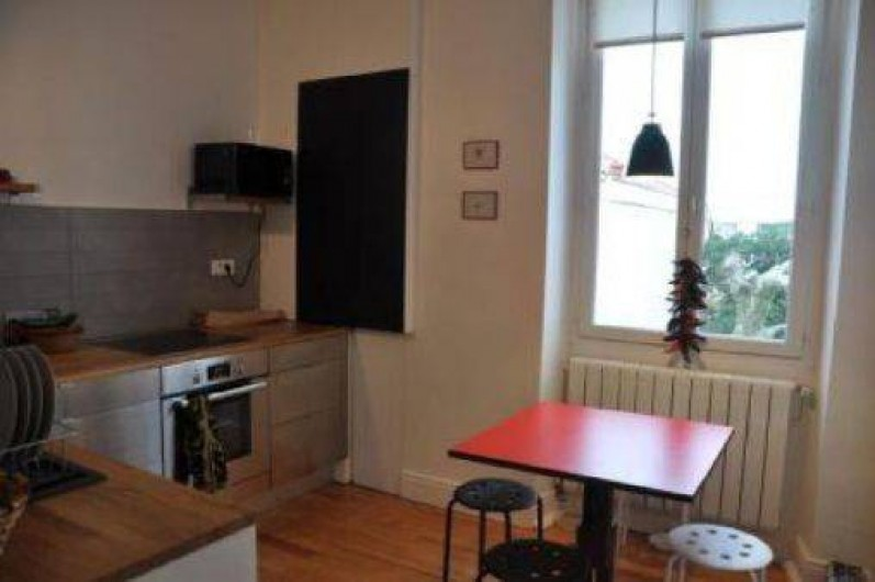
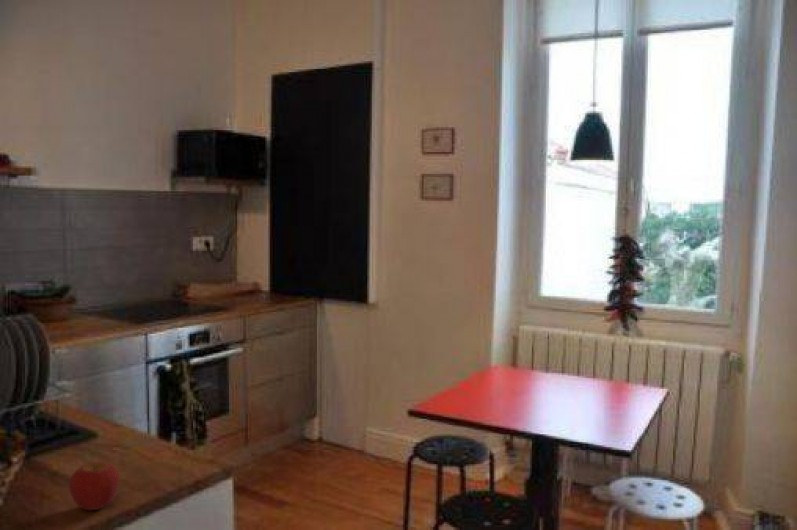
+ apple (95, 484)
